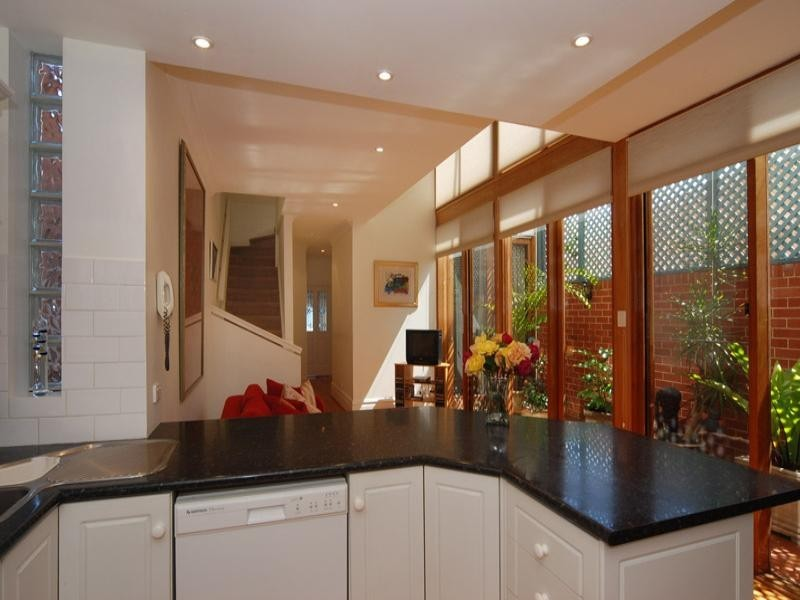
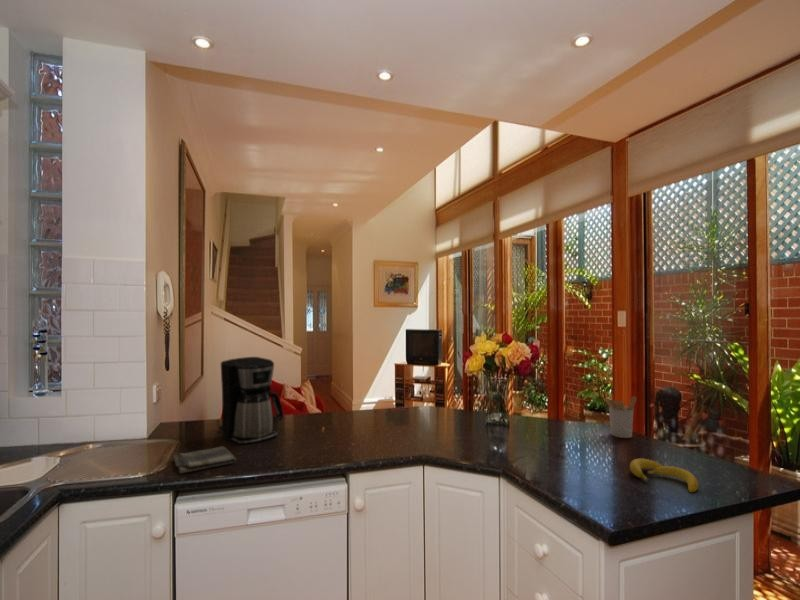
+ banana (661, 473)
+ coffee maker (251, 395)
+ dish towel (203, 457)
+ utensil holder (619, 415)
